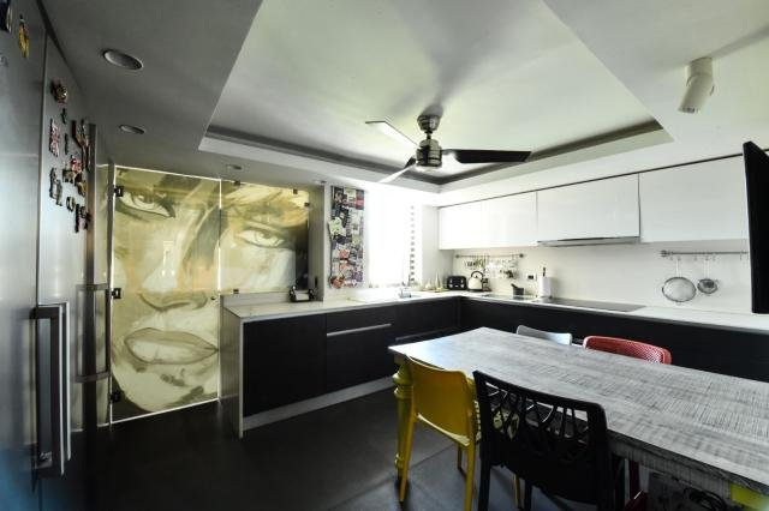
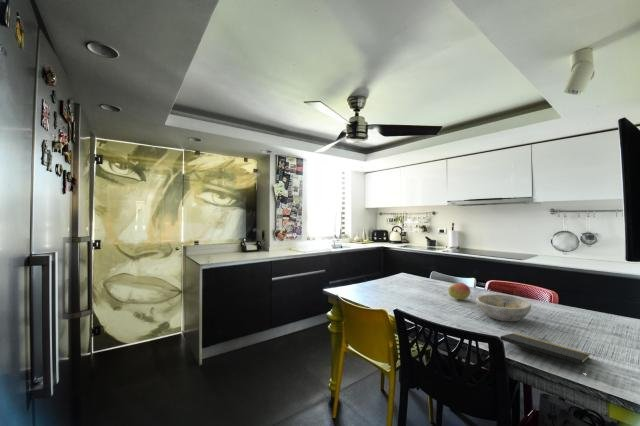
+ notepad (543, 346)
+ bowl (502, 308)
+ fruit (459, 291)
